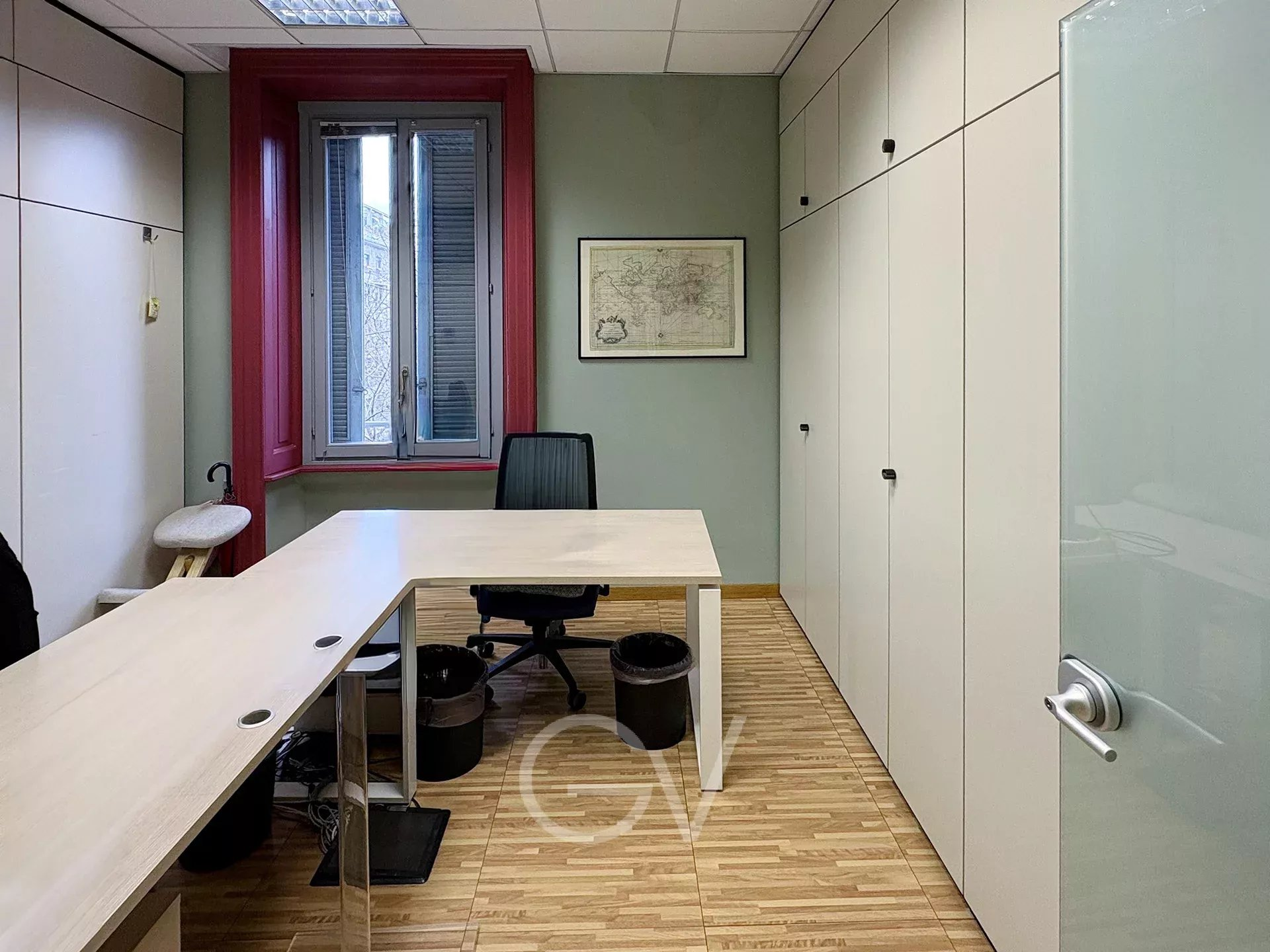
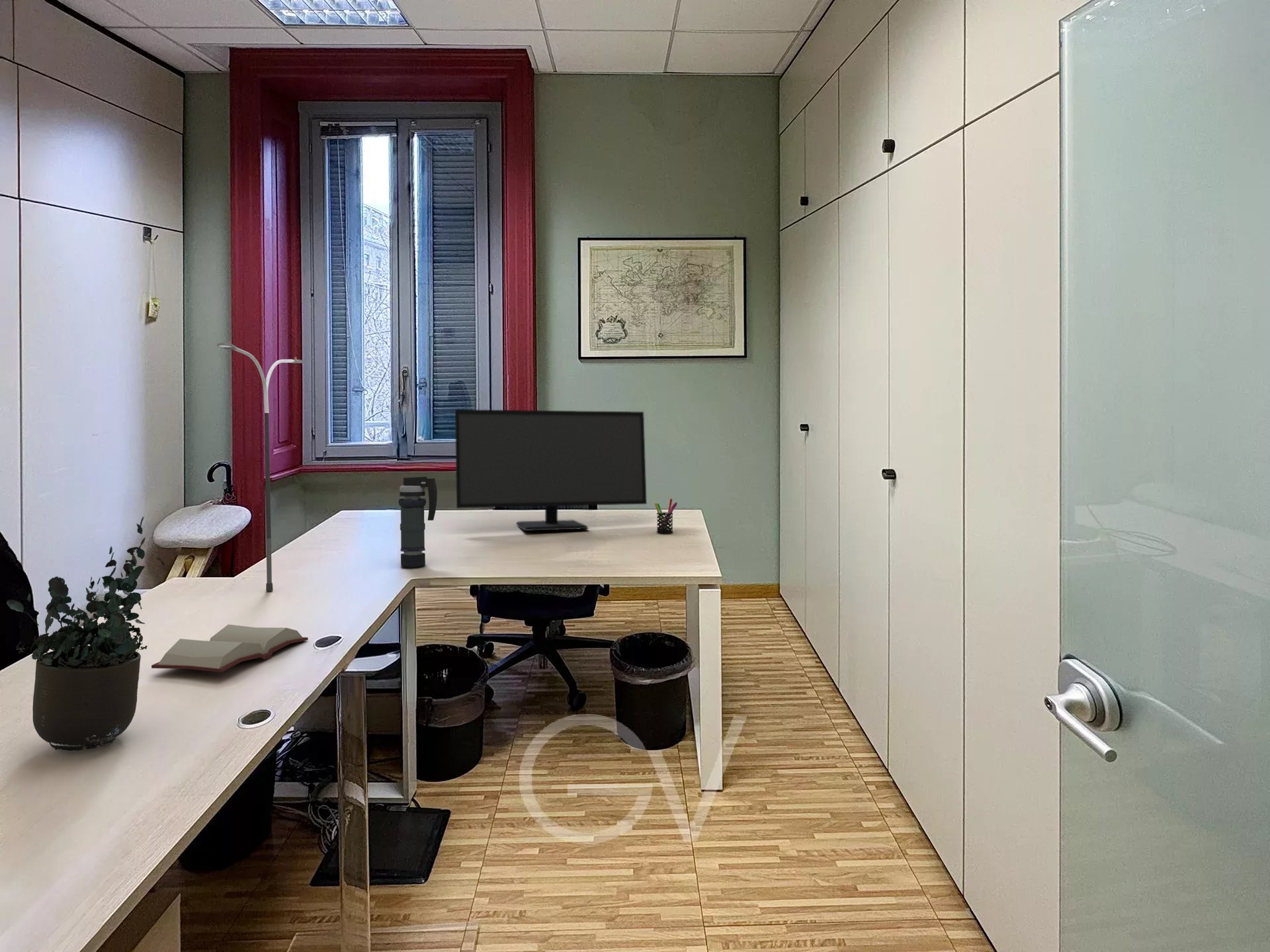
+ hardback book (235, 645)
+ smoke grenade (417, 521)
+ desk lamp (267, 470)
+ pen holder (664, 515)
+ monitor (551, 469)
+ potted plant (101, 631)
